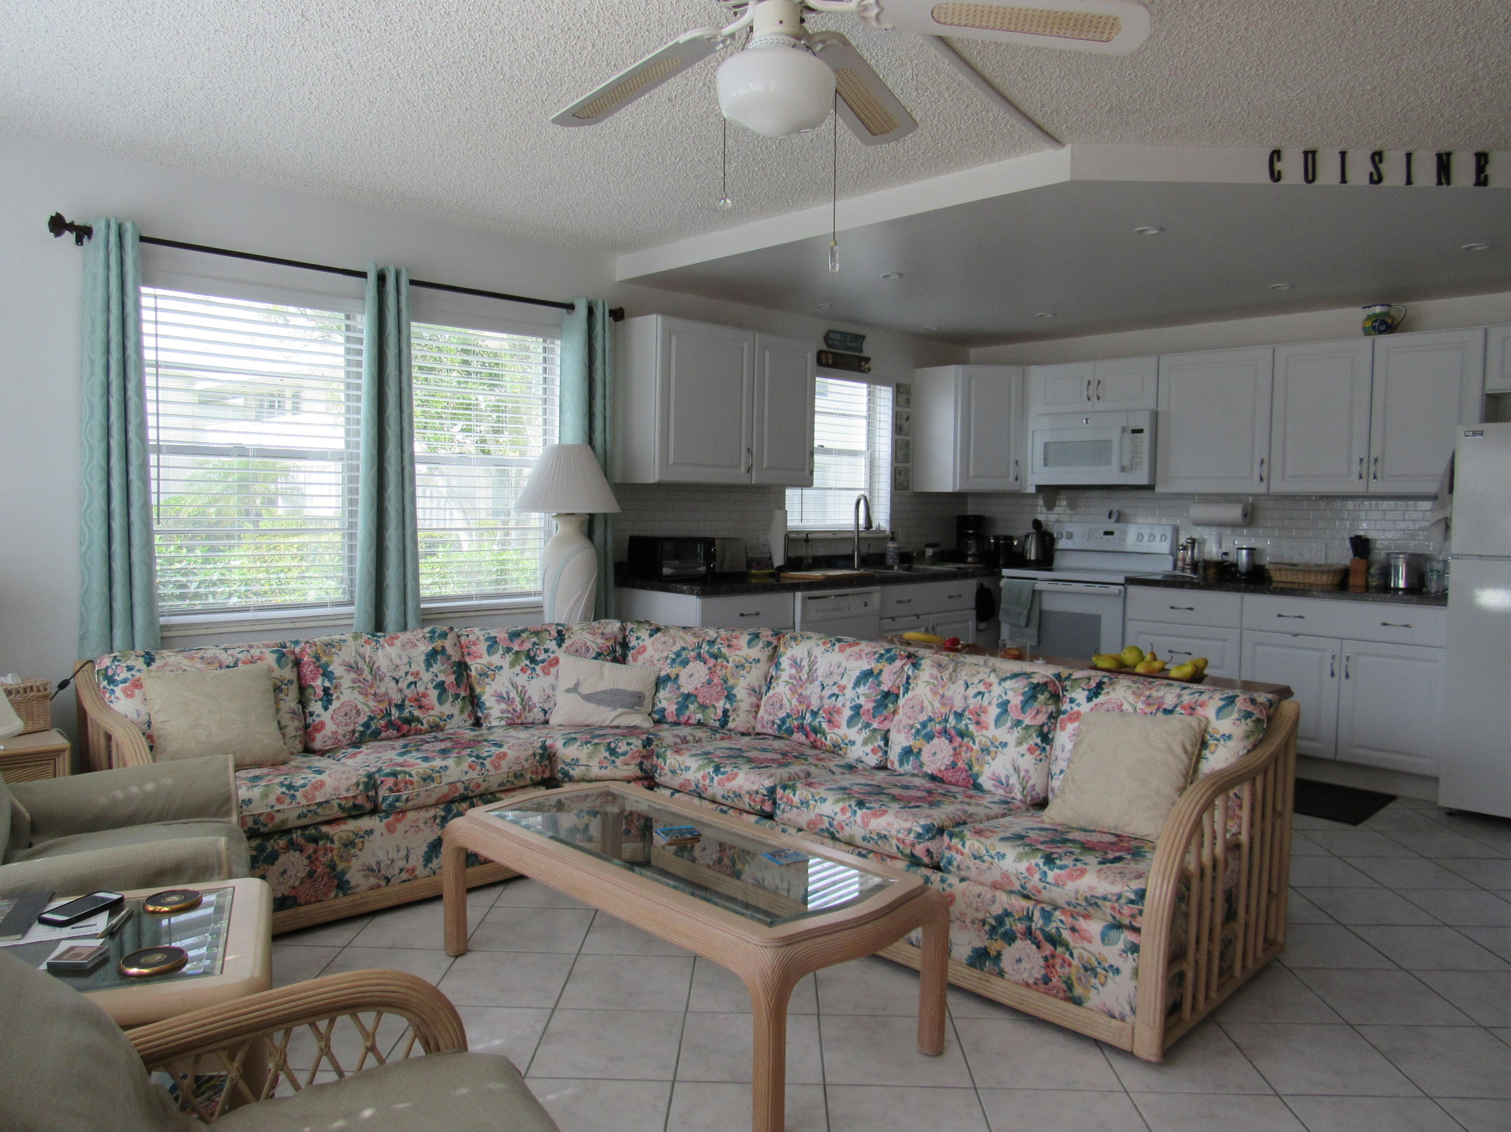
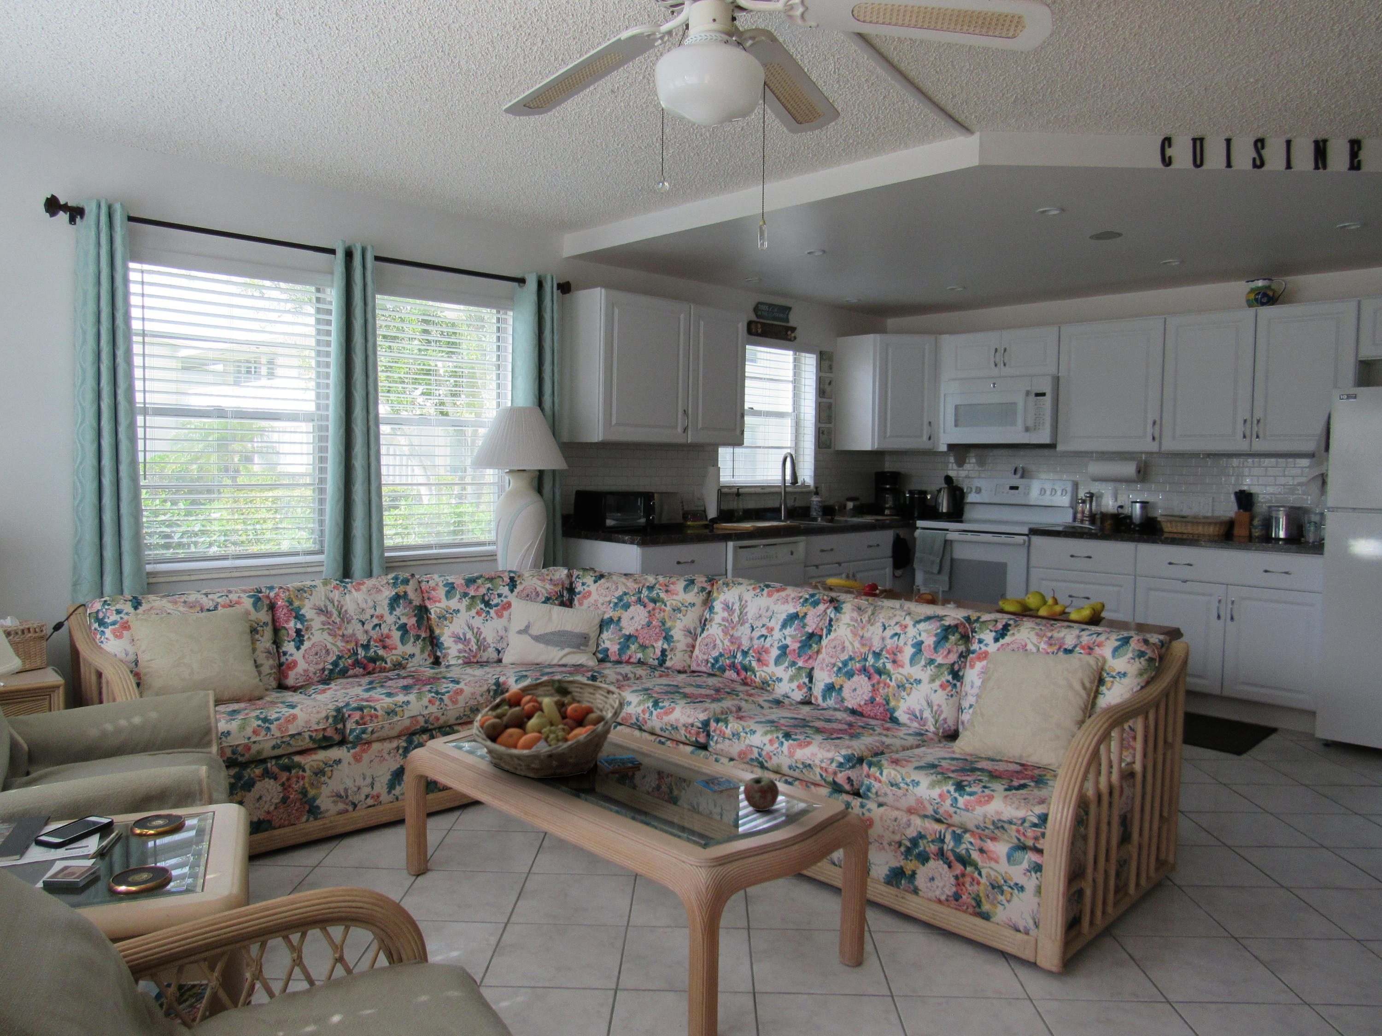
+ fruit basket (548, 726)
+ recessed light (1106, 234)
+ apple (761, 793)
